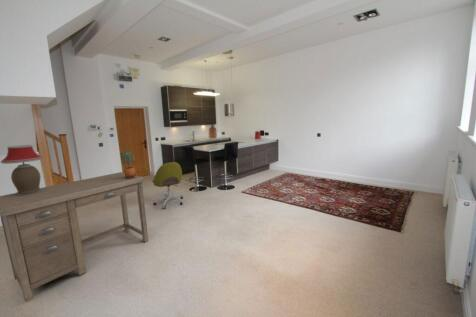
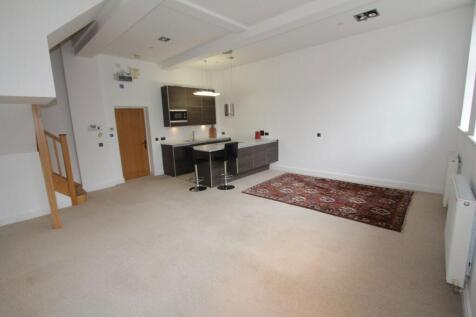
- desk (78, 224)
- office chair (167, 181)
- potted plant (128, 164)
- table lamp (24, 169)
